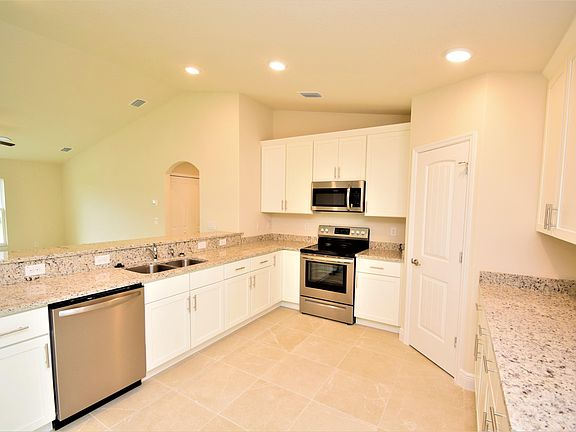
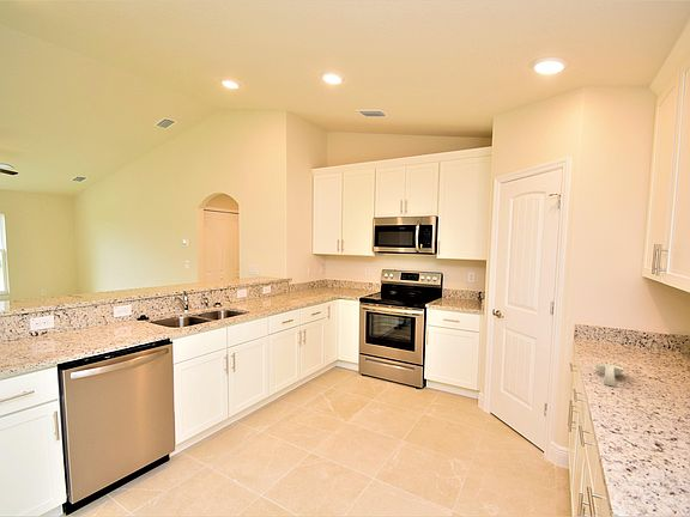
+ spoon rest (609, 370)
